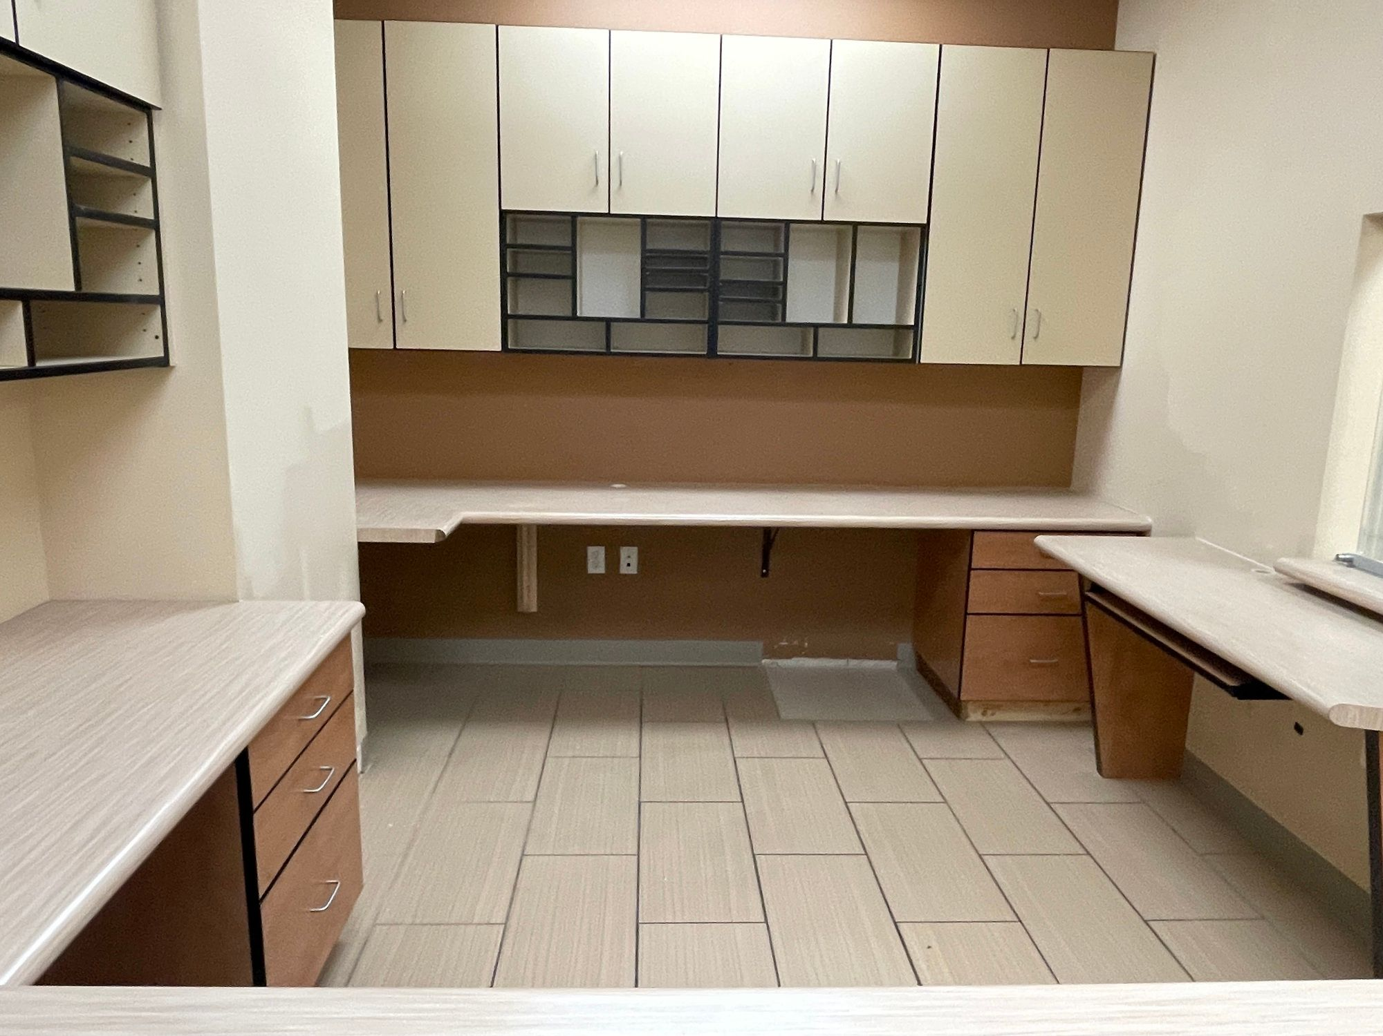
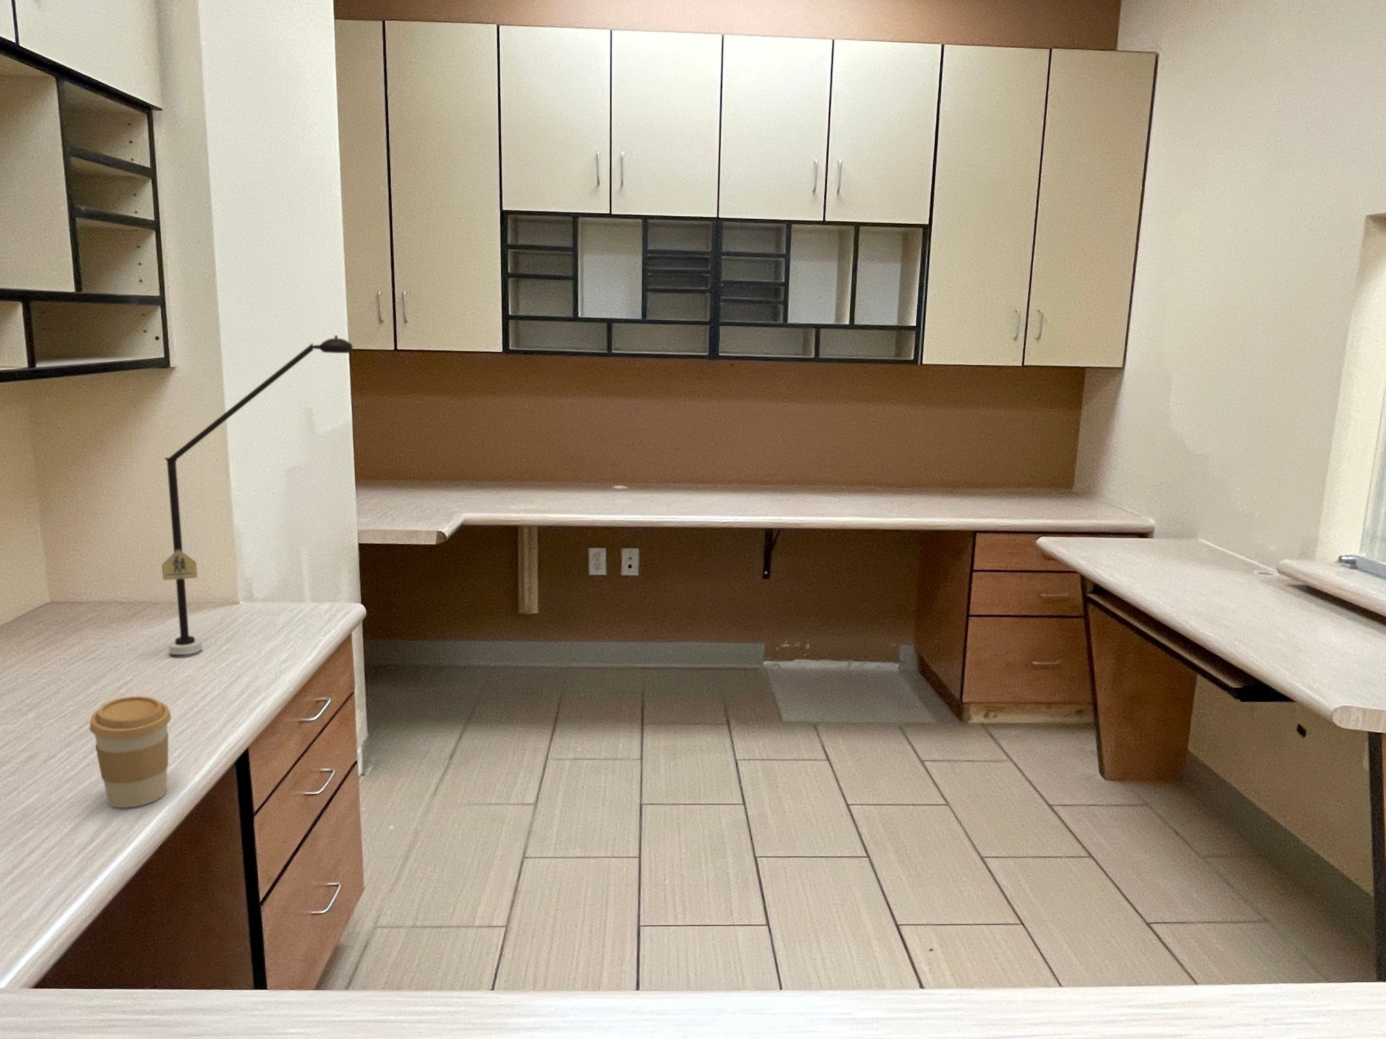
+ desk lamp (214, 429)
+ coffee cup (133, 750)
